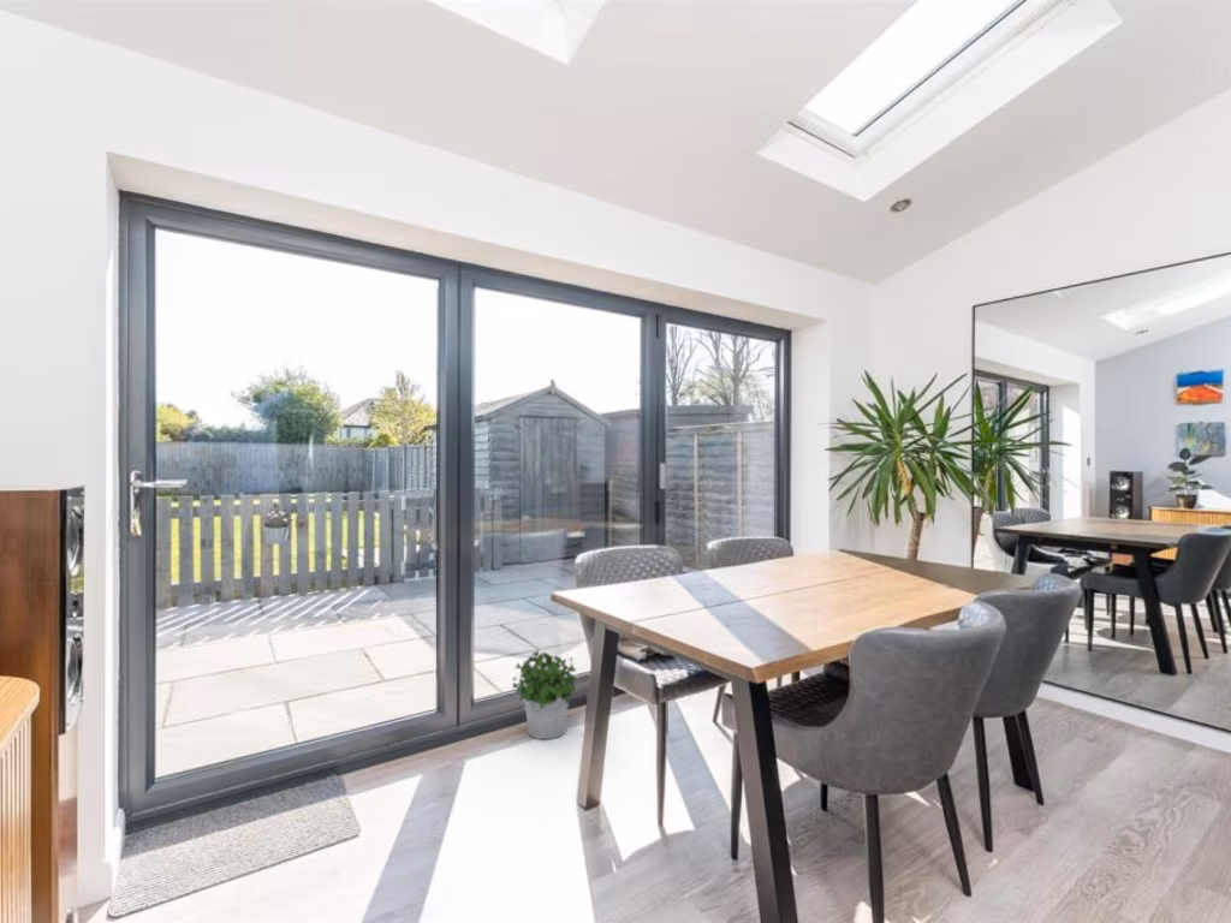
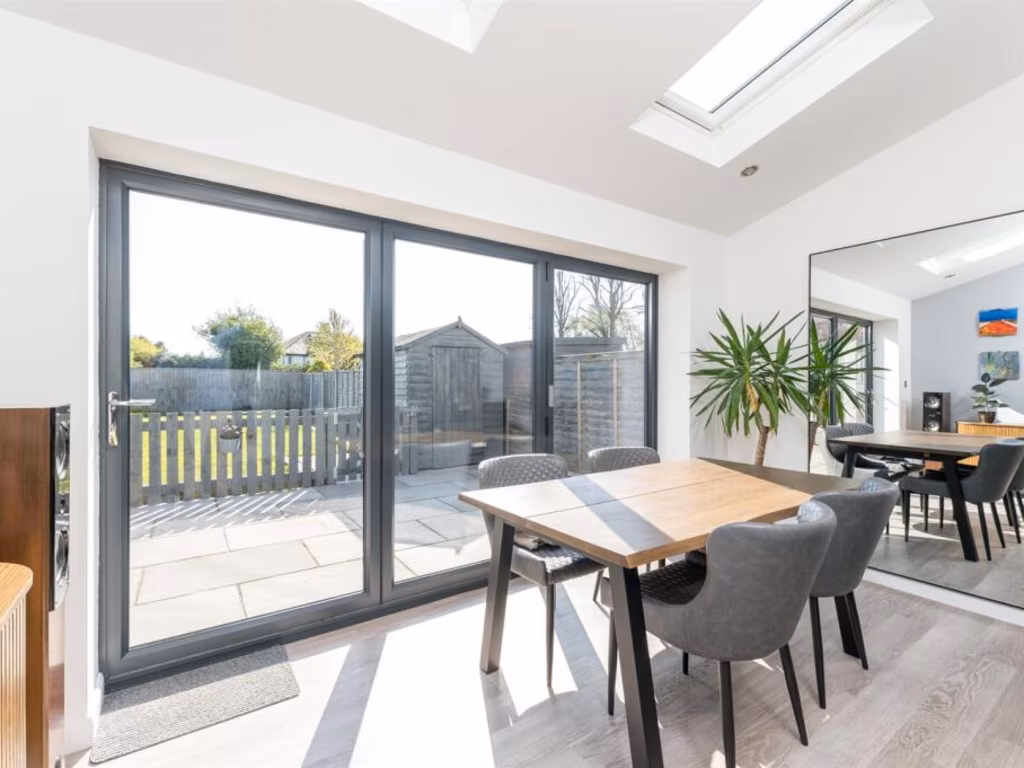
- potted plant (545, 692)
